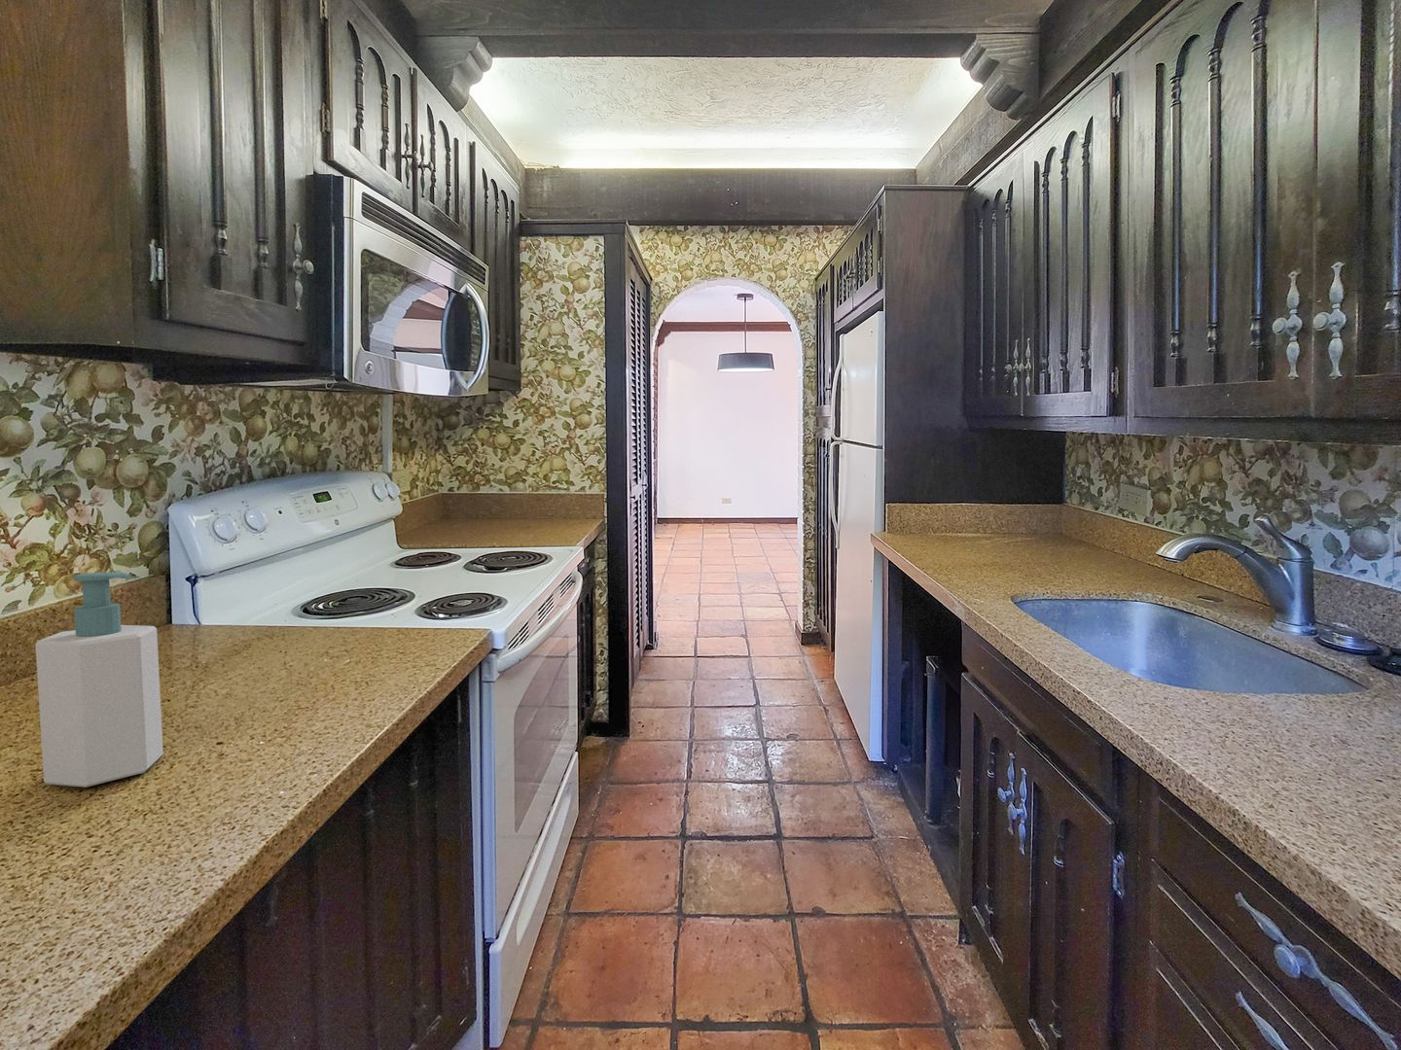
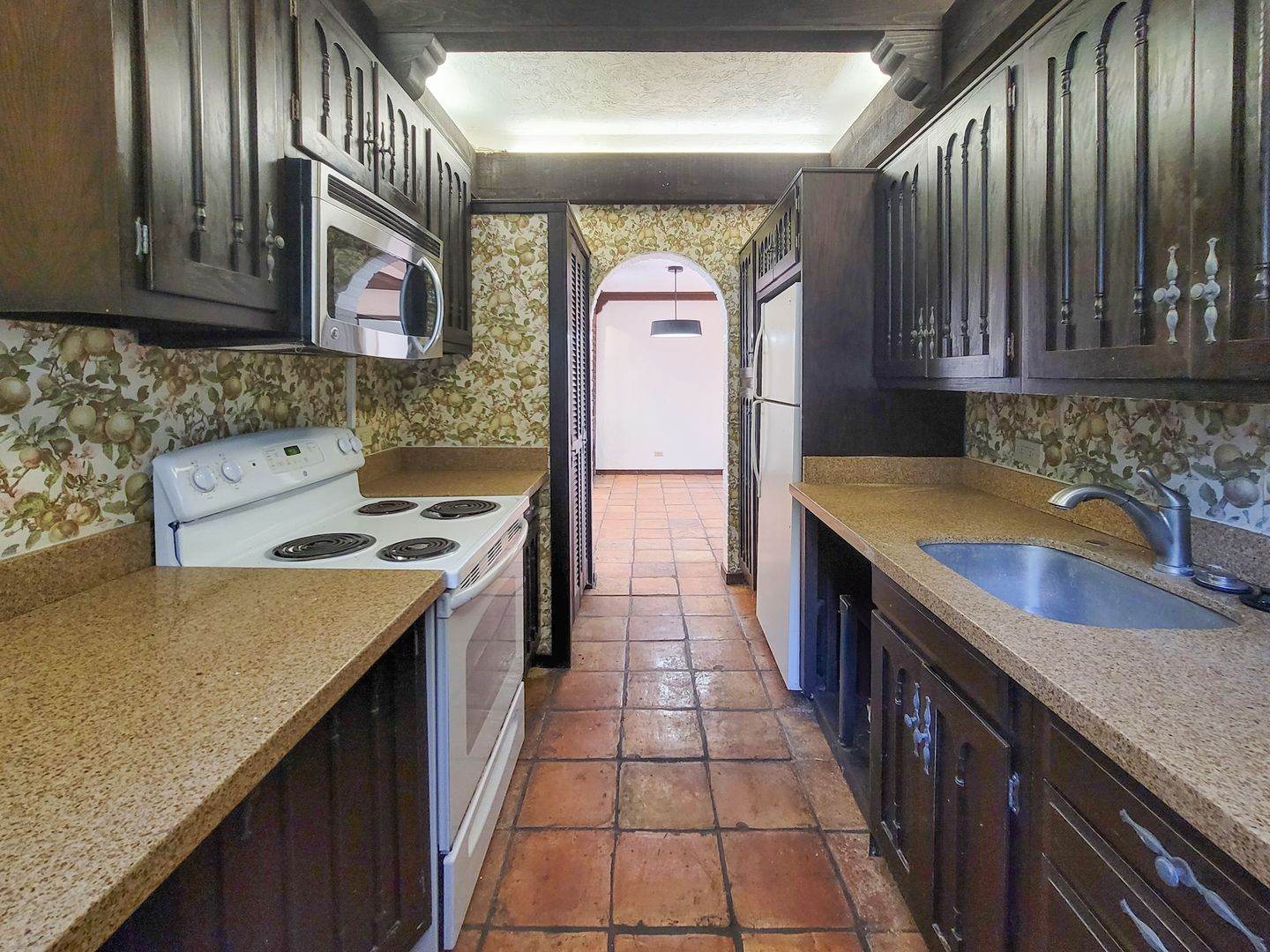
- soap bottle (100, 672)
